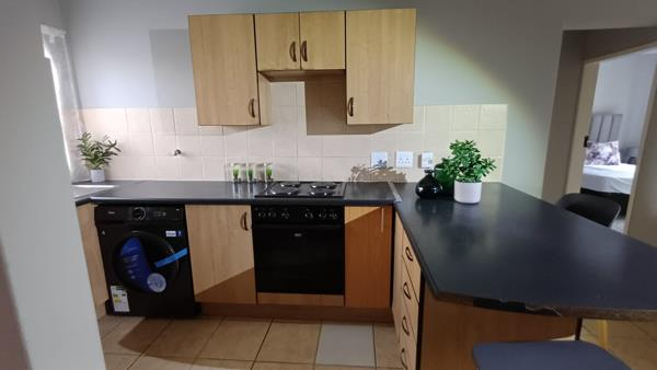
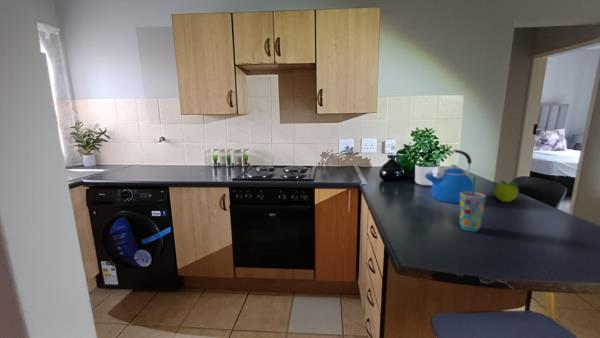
+ kettle (448, 174)
+ fruit (505, 191)
+ cup (472, 203)
